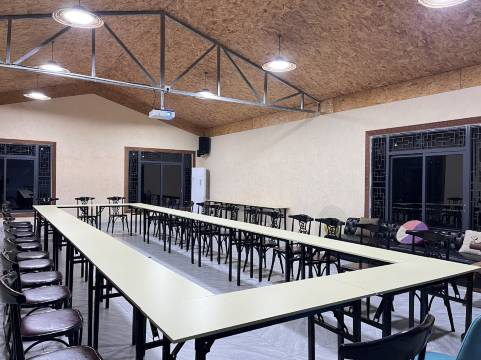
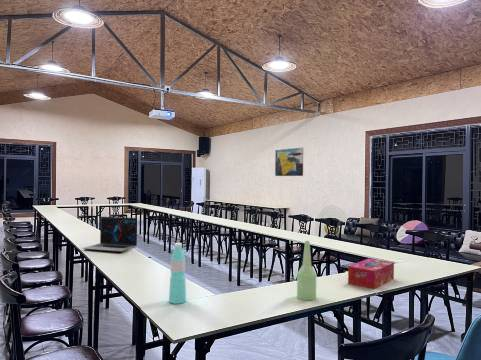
+ bottle (306, 269)
+ water bottle (177, 272)
+ tissue box (371, 272)
+ wall art (288, 162)
+ laptop (110, 233)
